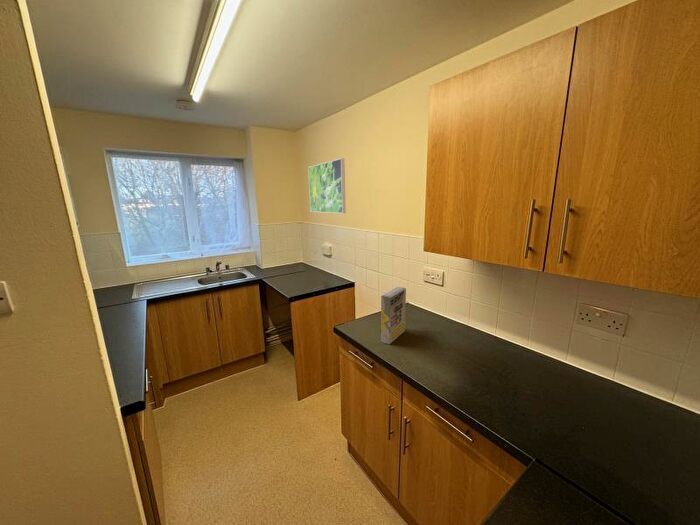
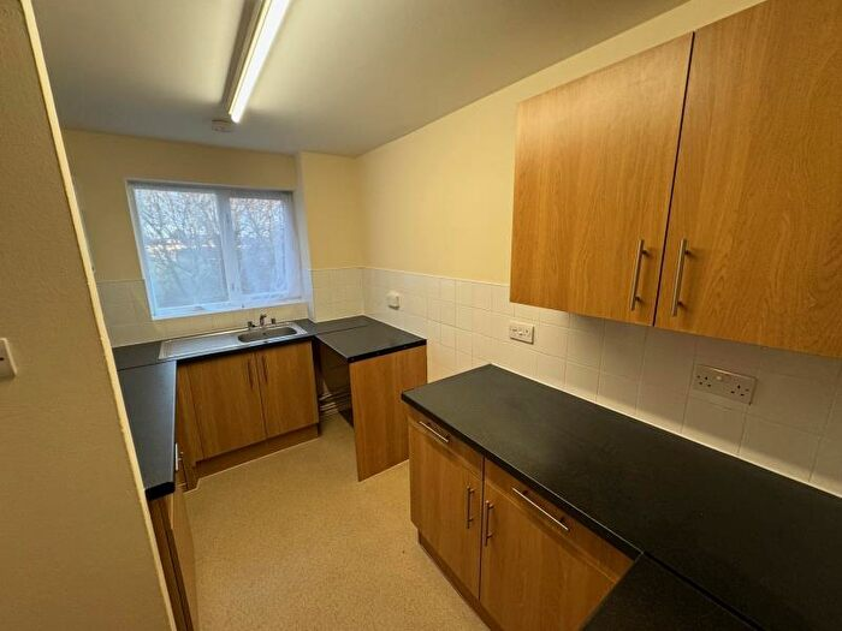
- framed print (325, 188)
- cereal box (393, 314)
